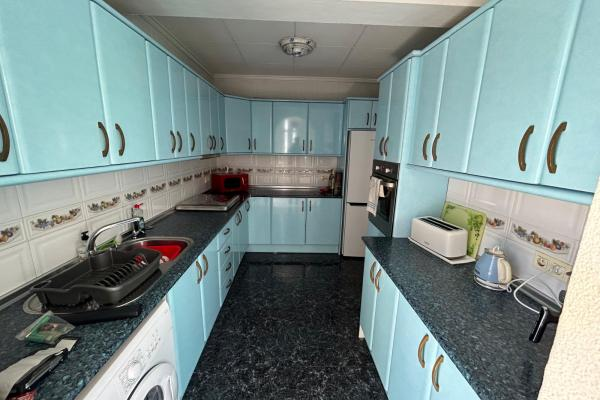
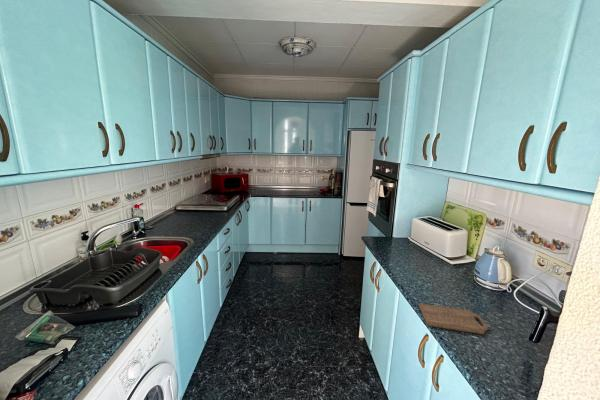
+ cutting board (452, 318)
